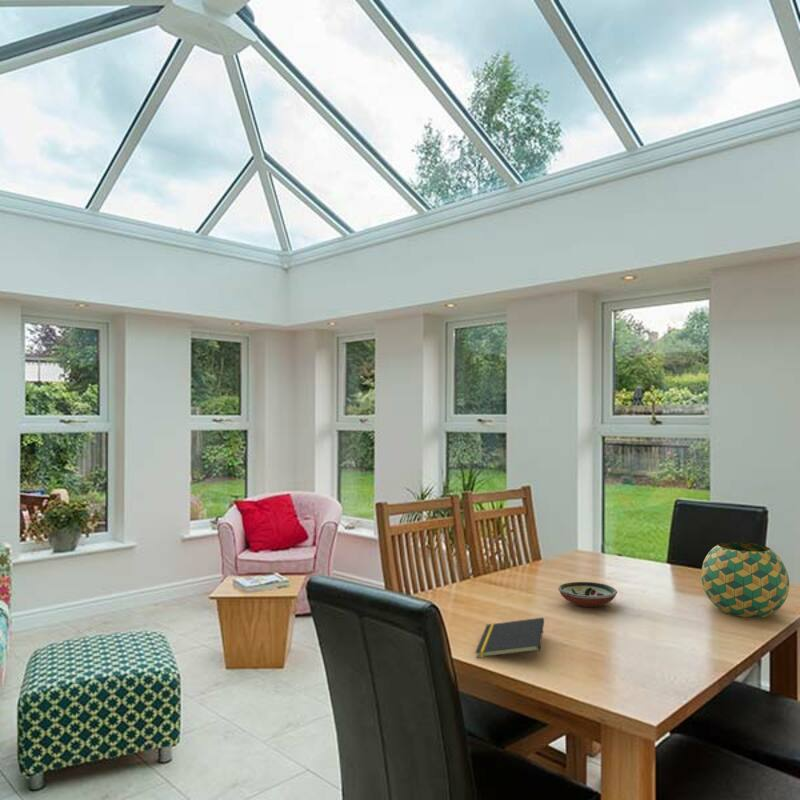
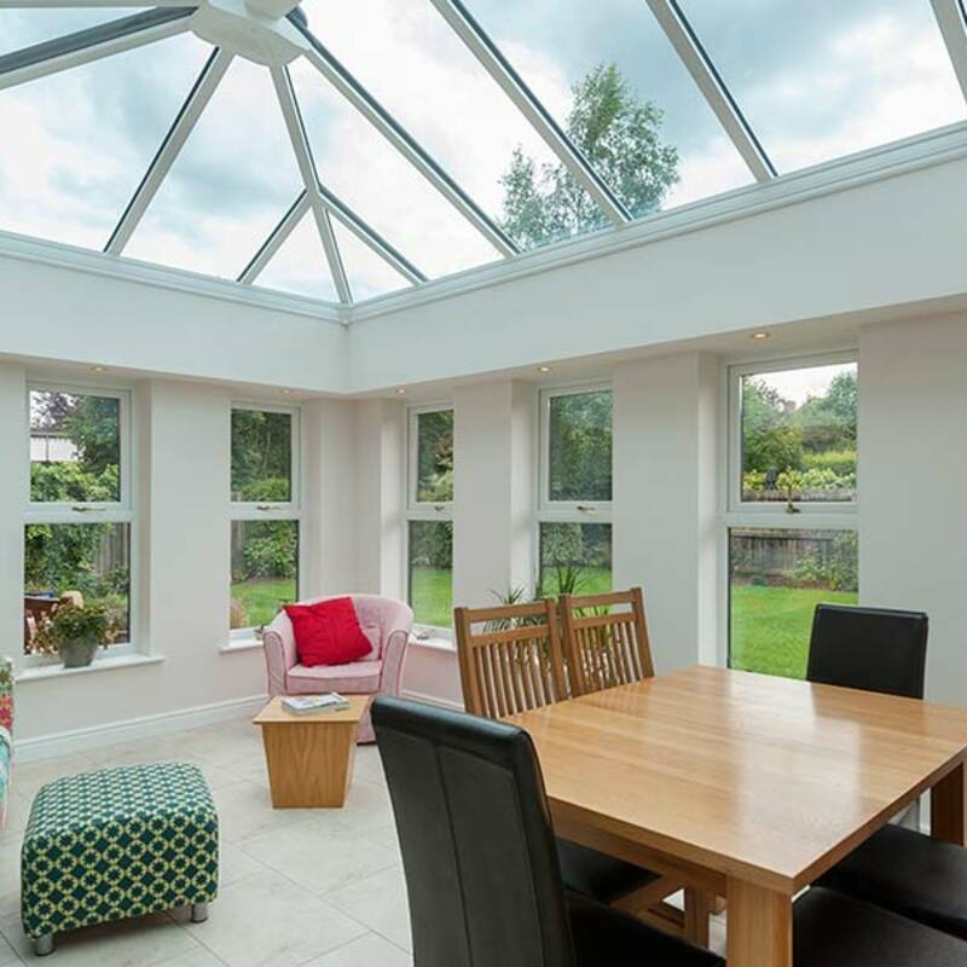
- decorative bowl (587, 596)
- decorative ball (744, 578)
- notepad (511, 636)
